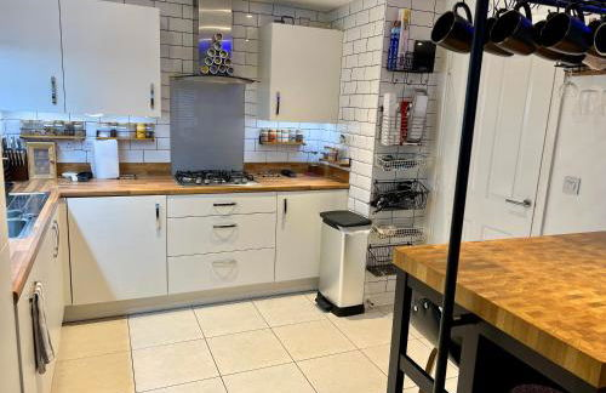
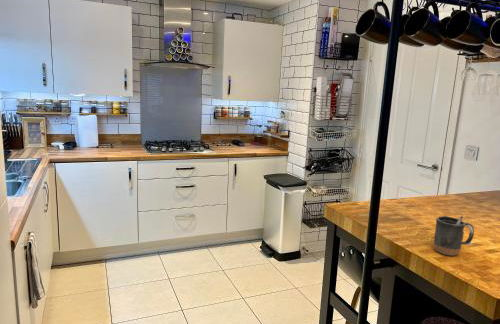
+ mug (454, 235)
